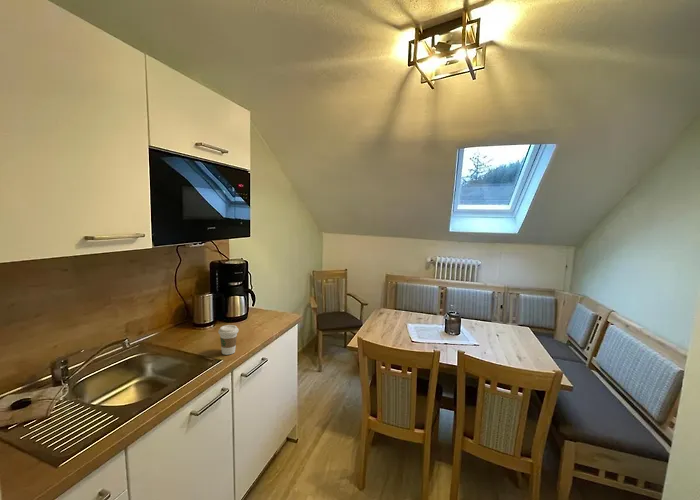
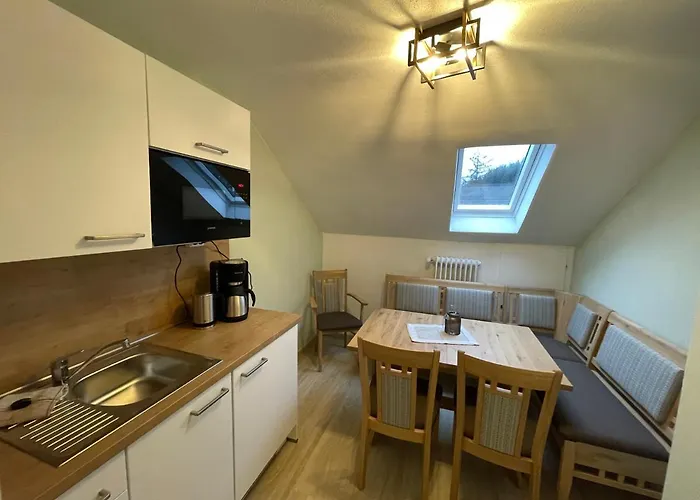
- coffee cup (228, 339)
